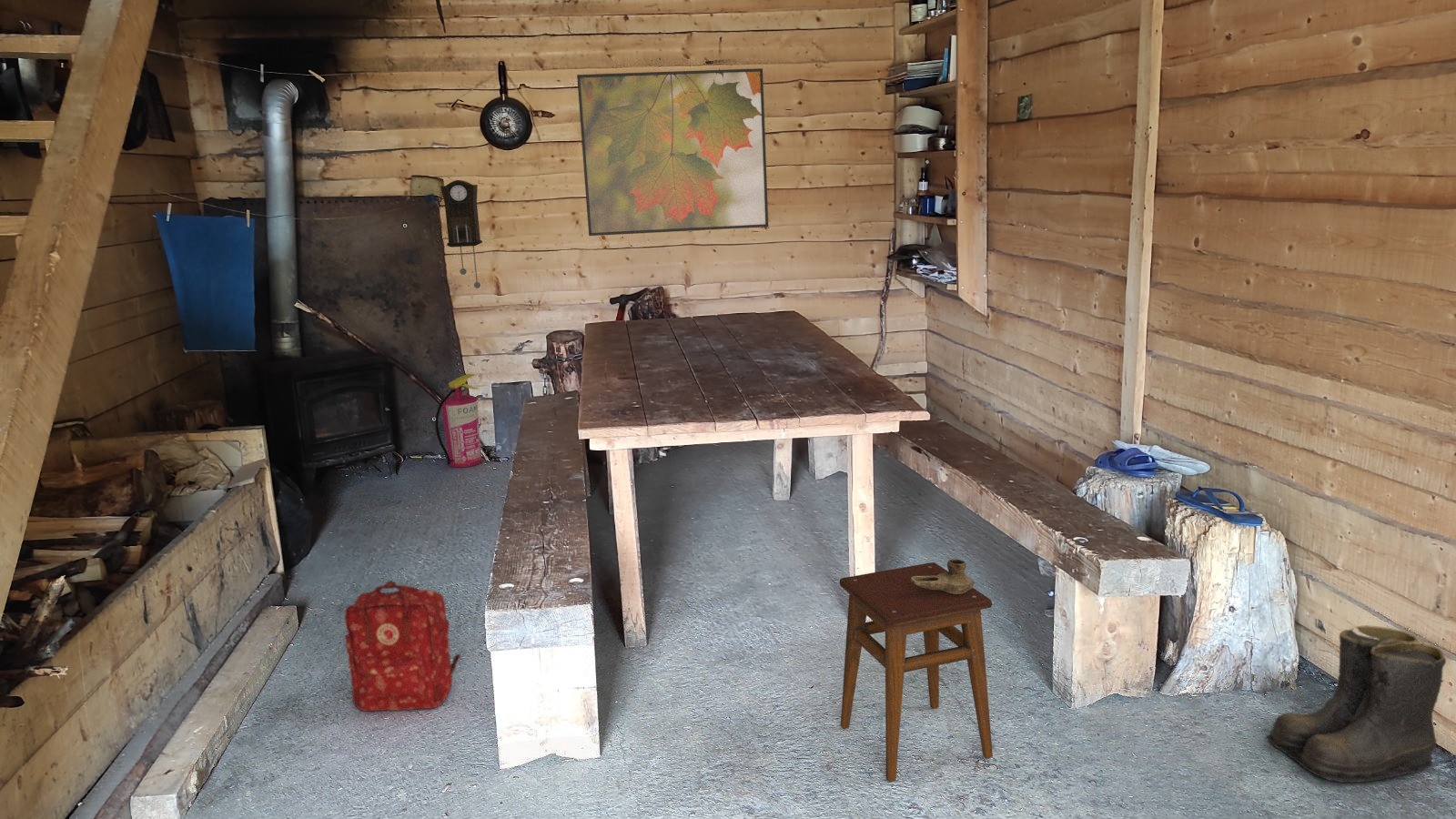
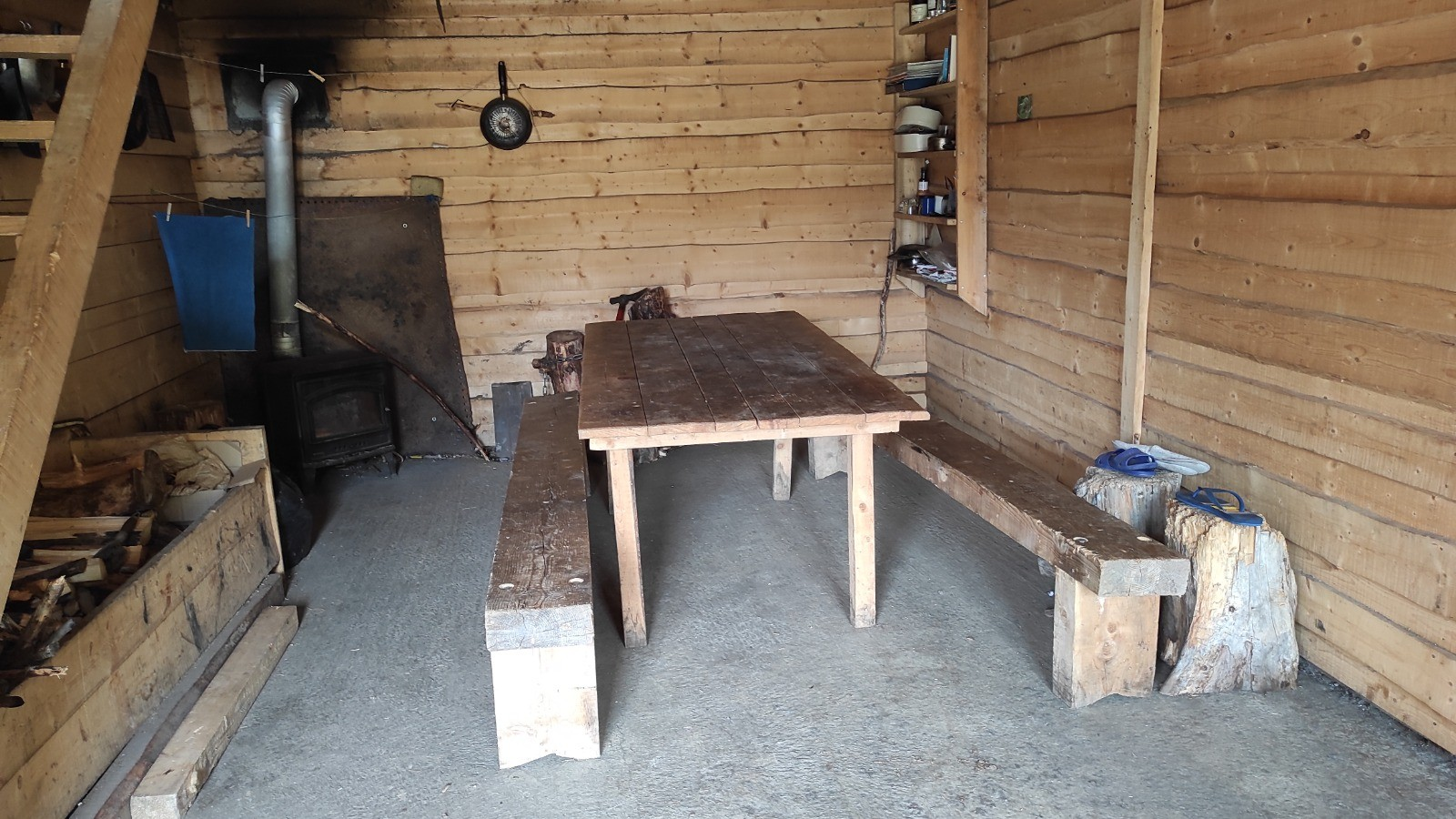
- oil lamp (942, 577)
- boots (1356, 699)
- backpack (398, 638)
- fire extinguisher (459, 420)
- stool (913, 665)
- pendulum clock (464, 235)
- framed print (674, 152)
